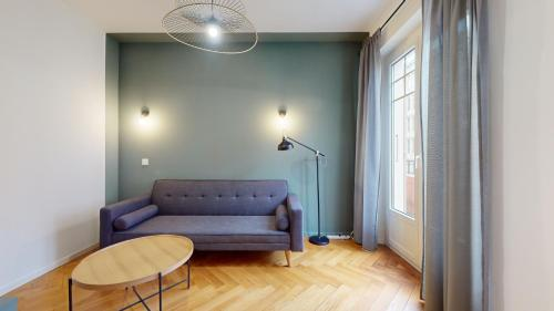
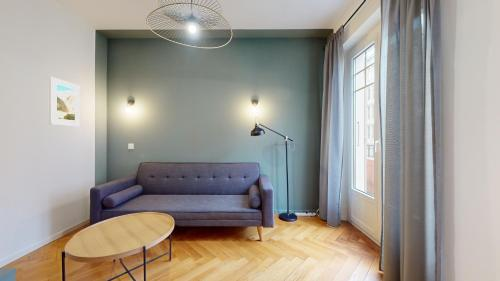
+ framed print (65, 103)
